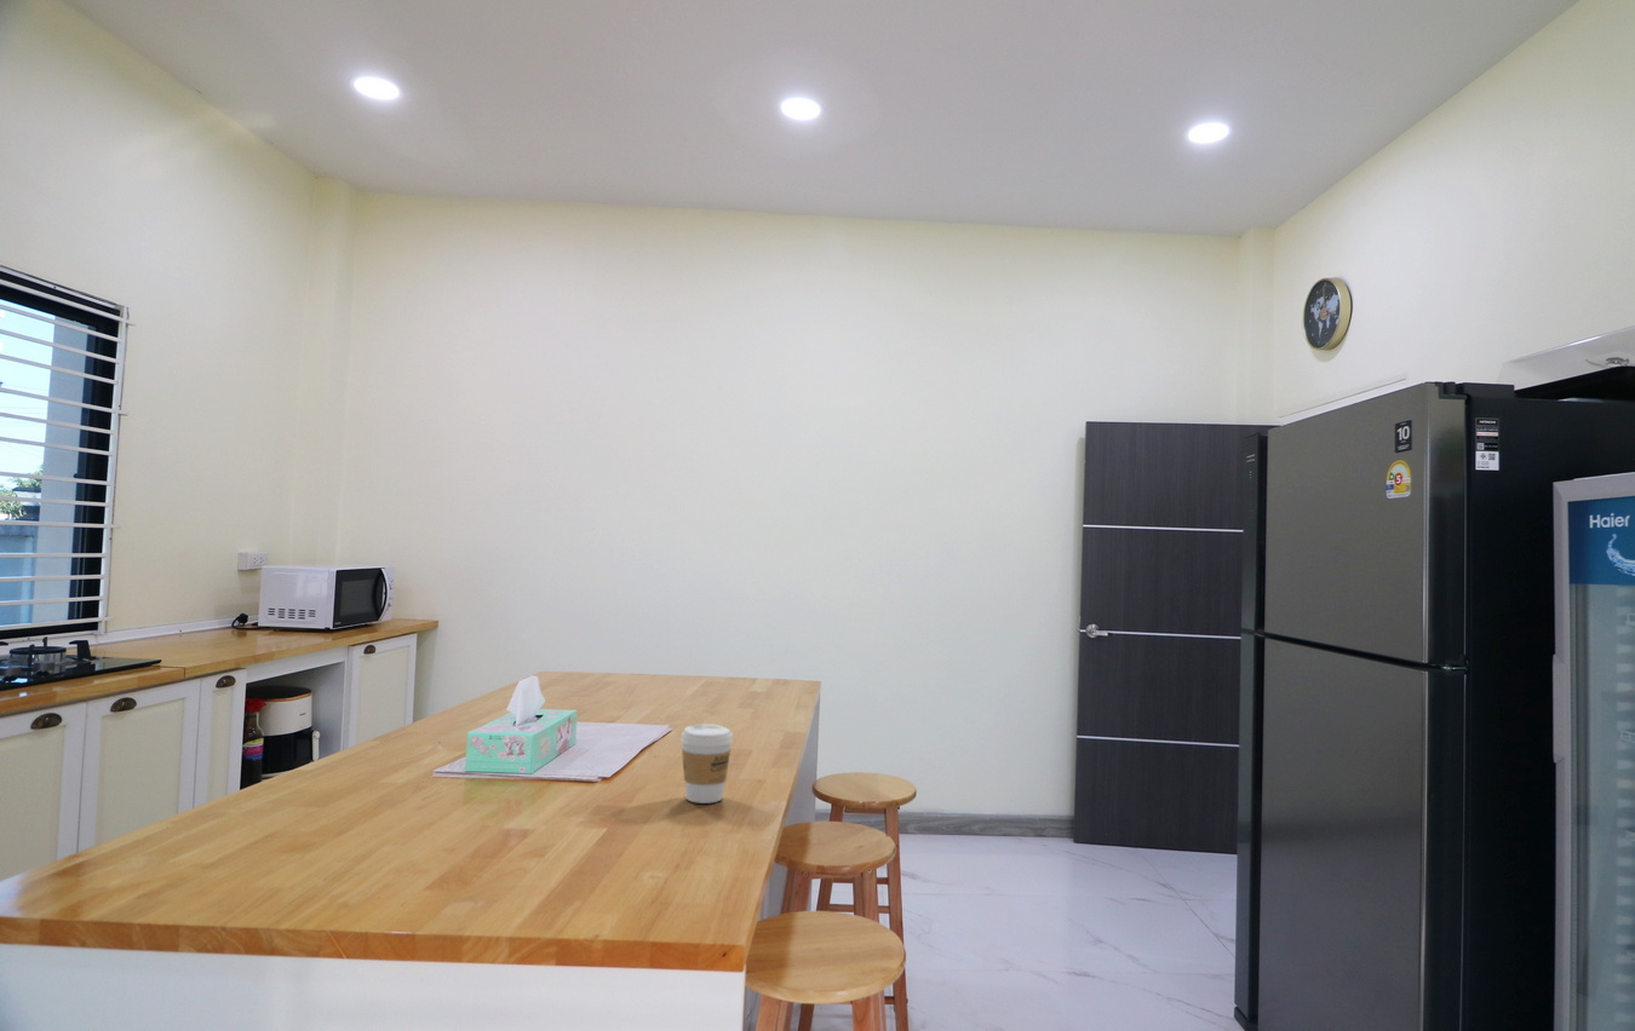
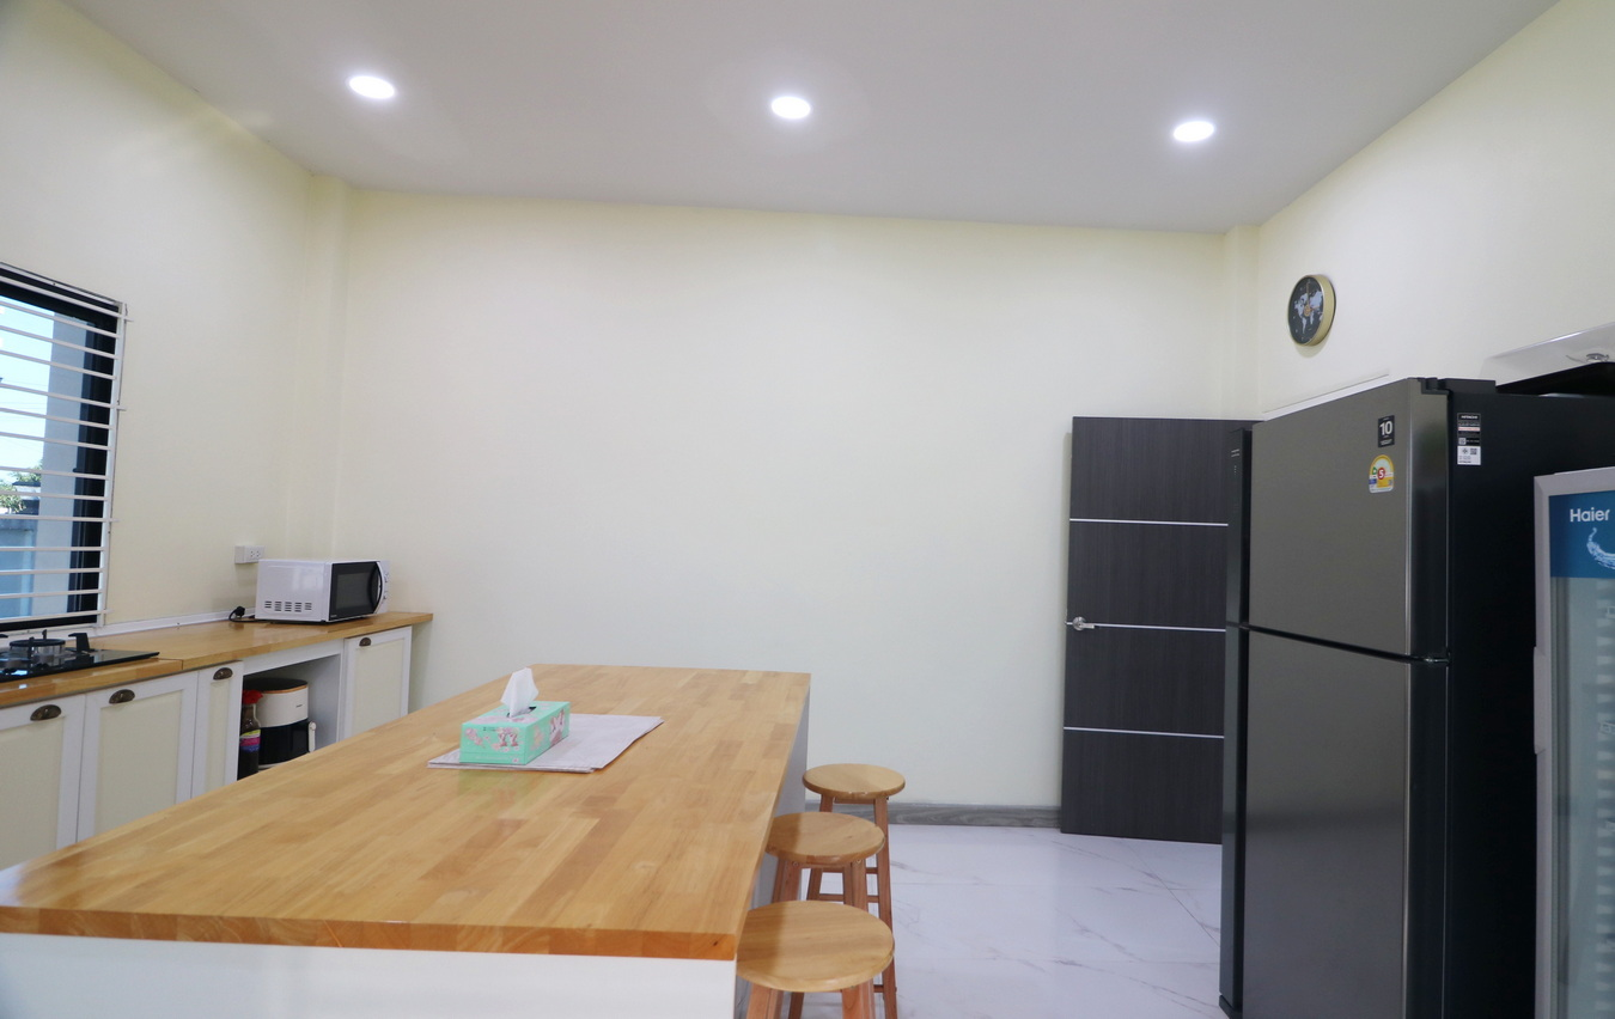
- coffee cup (705, 762)
